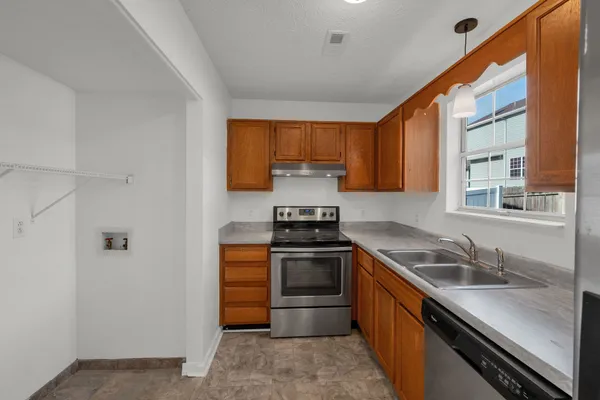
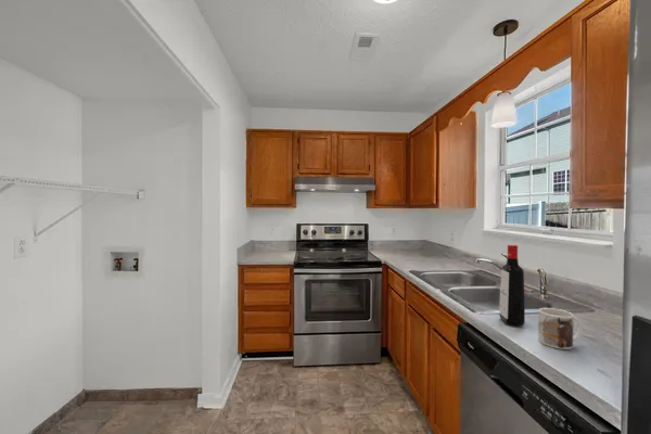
+ mug (559, 328)
+ liquor bottle (512, 283)
